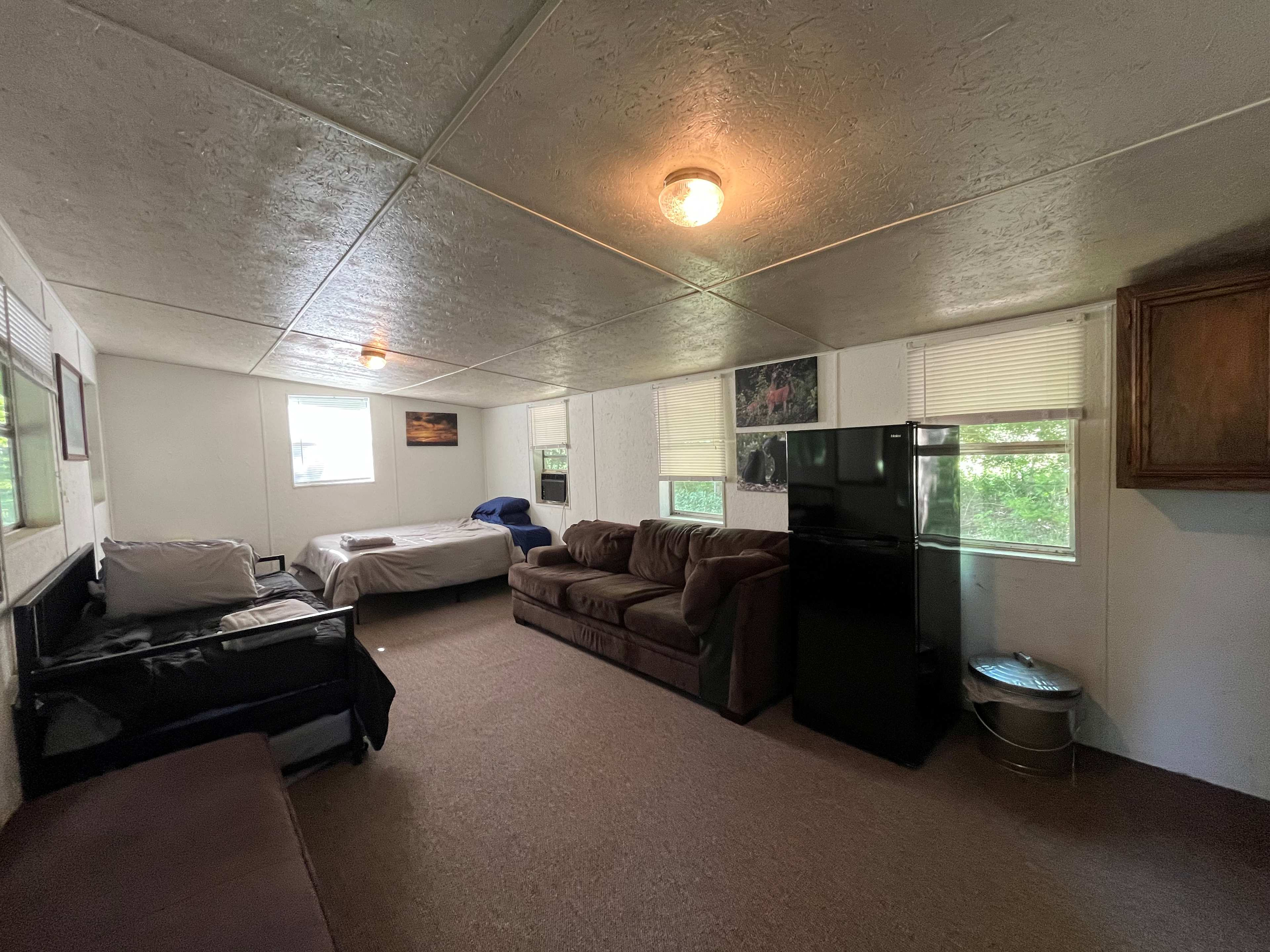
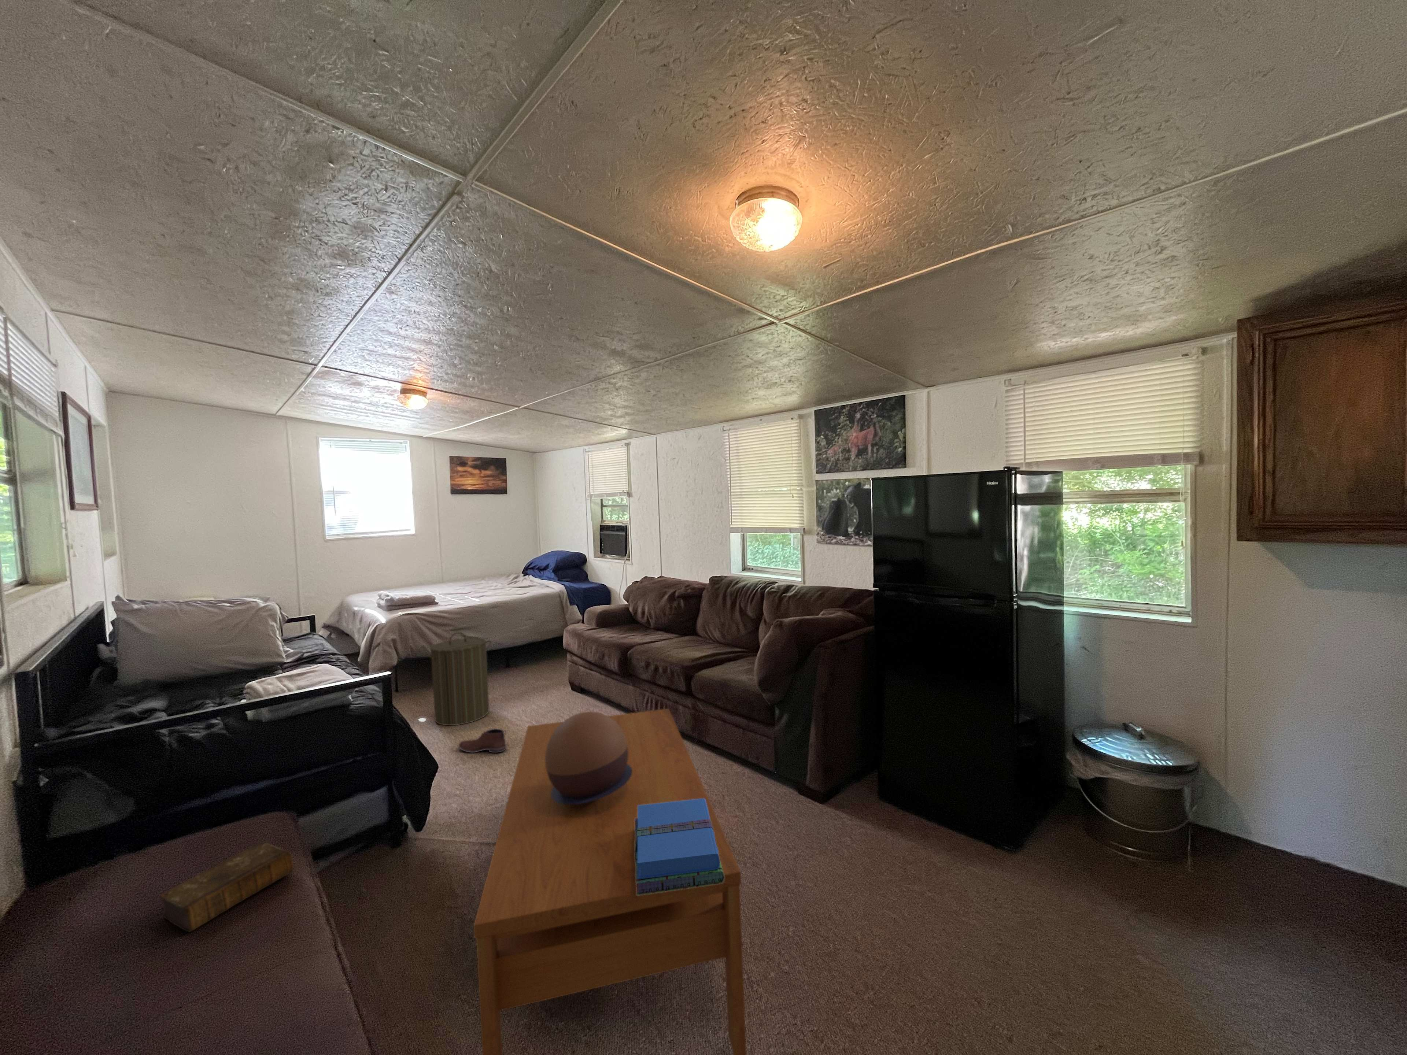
+ coffee table (608, 848)
+ books (676, 840)
+ decorative bowl (588, 755)
+ shoe (483, 739)
+ book (229, 883)
+ laundry hamper (461, 674)
